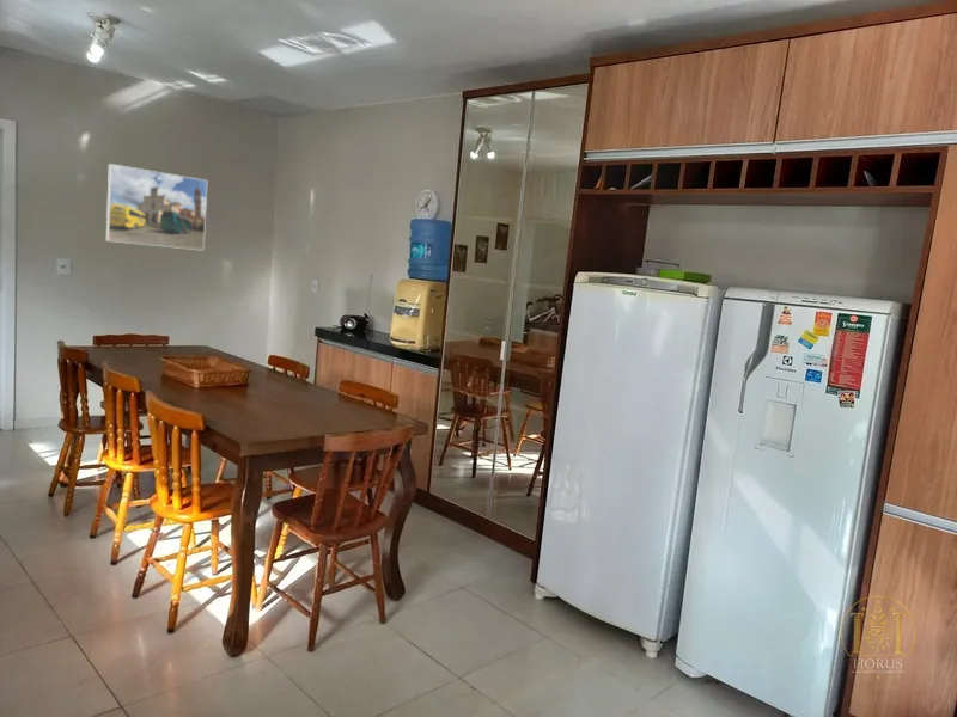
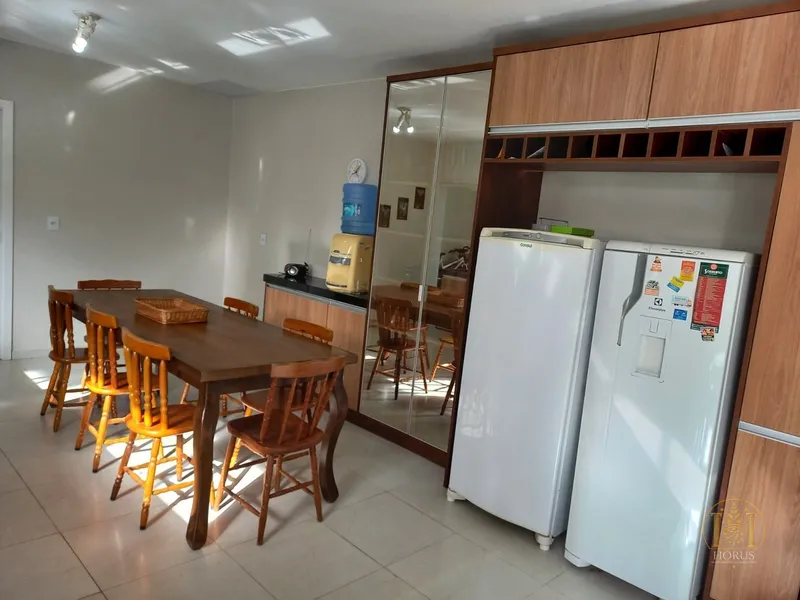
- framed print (158, 209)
